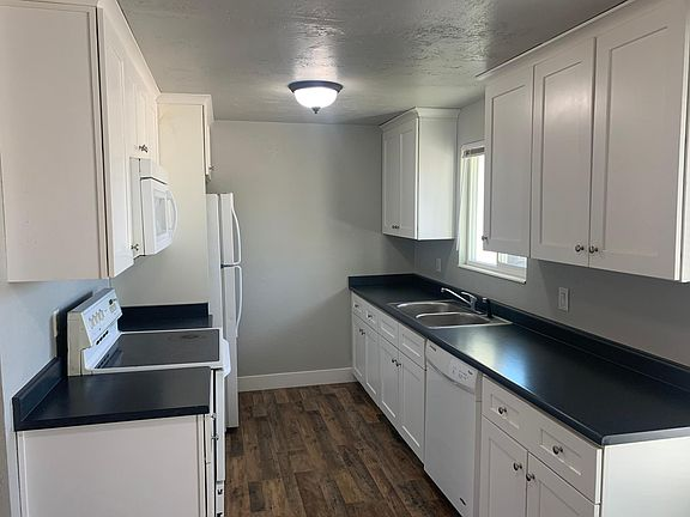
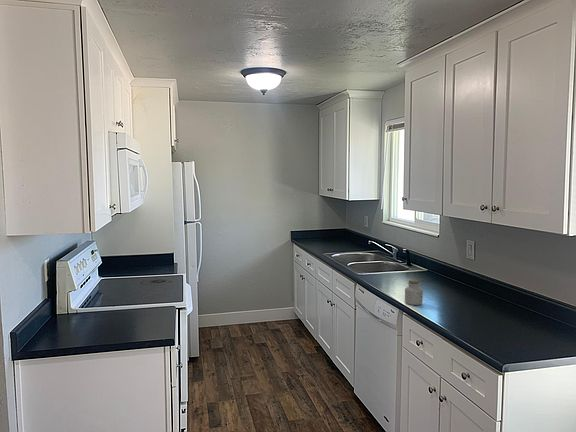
+ jar (413, 291)
